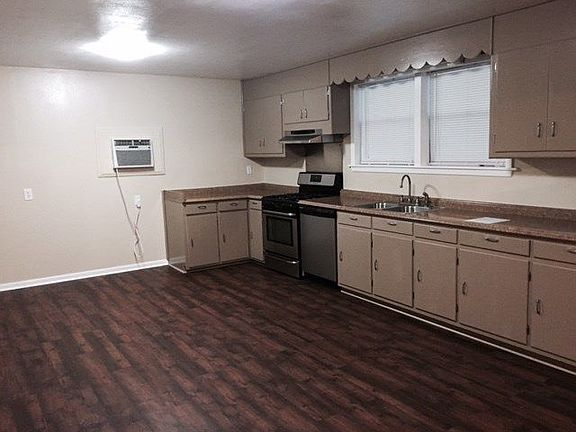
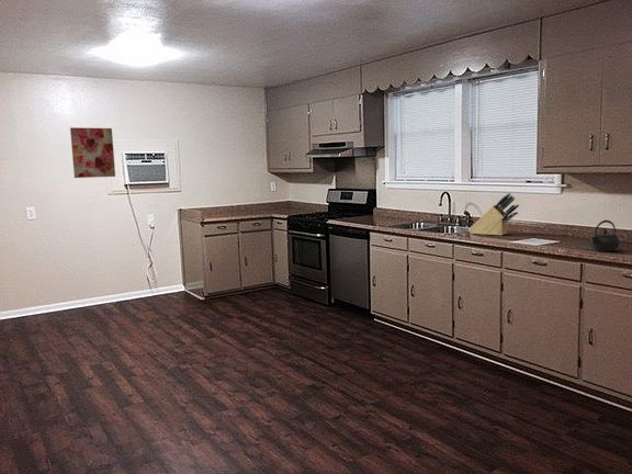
+ kettle (602, 235)
+ wall art (93, 153)
+ knife block (493, 213)
